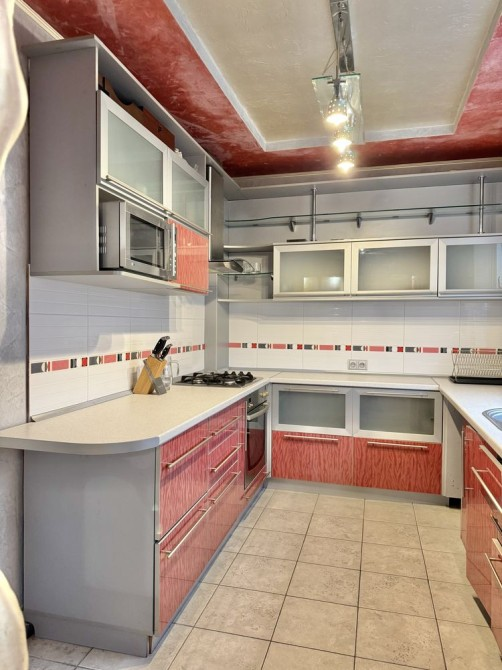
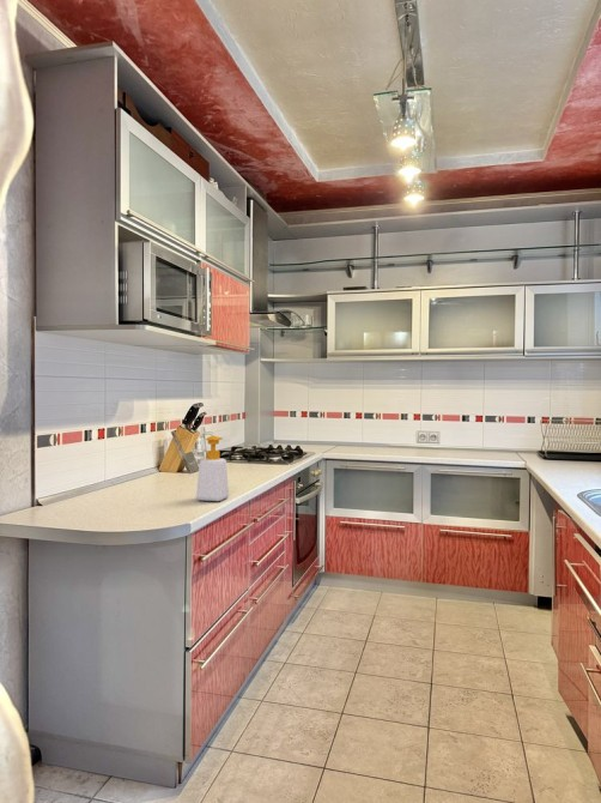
+ soap bottle (214, 466)
